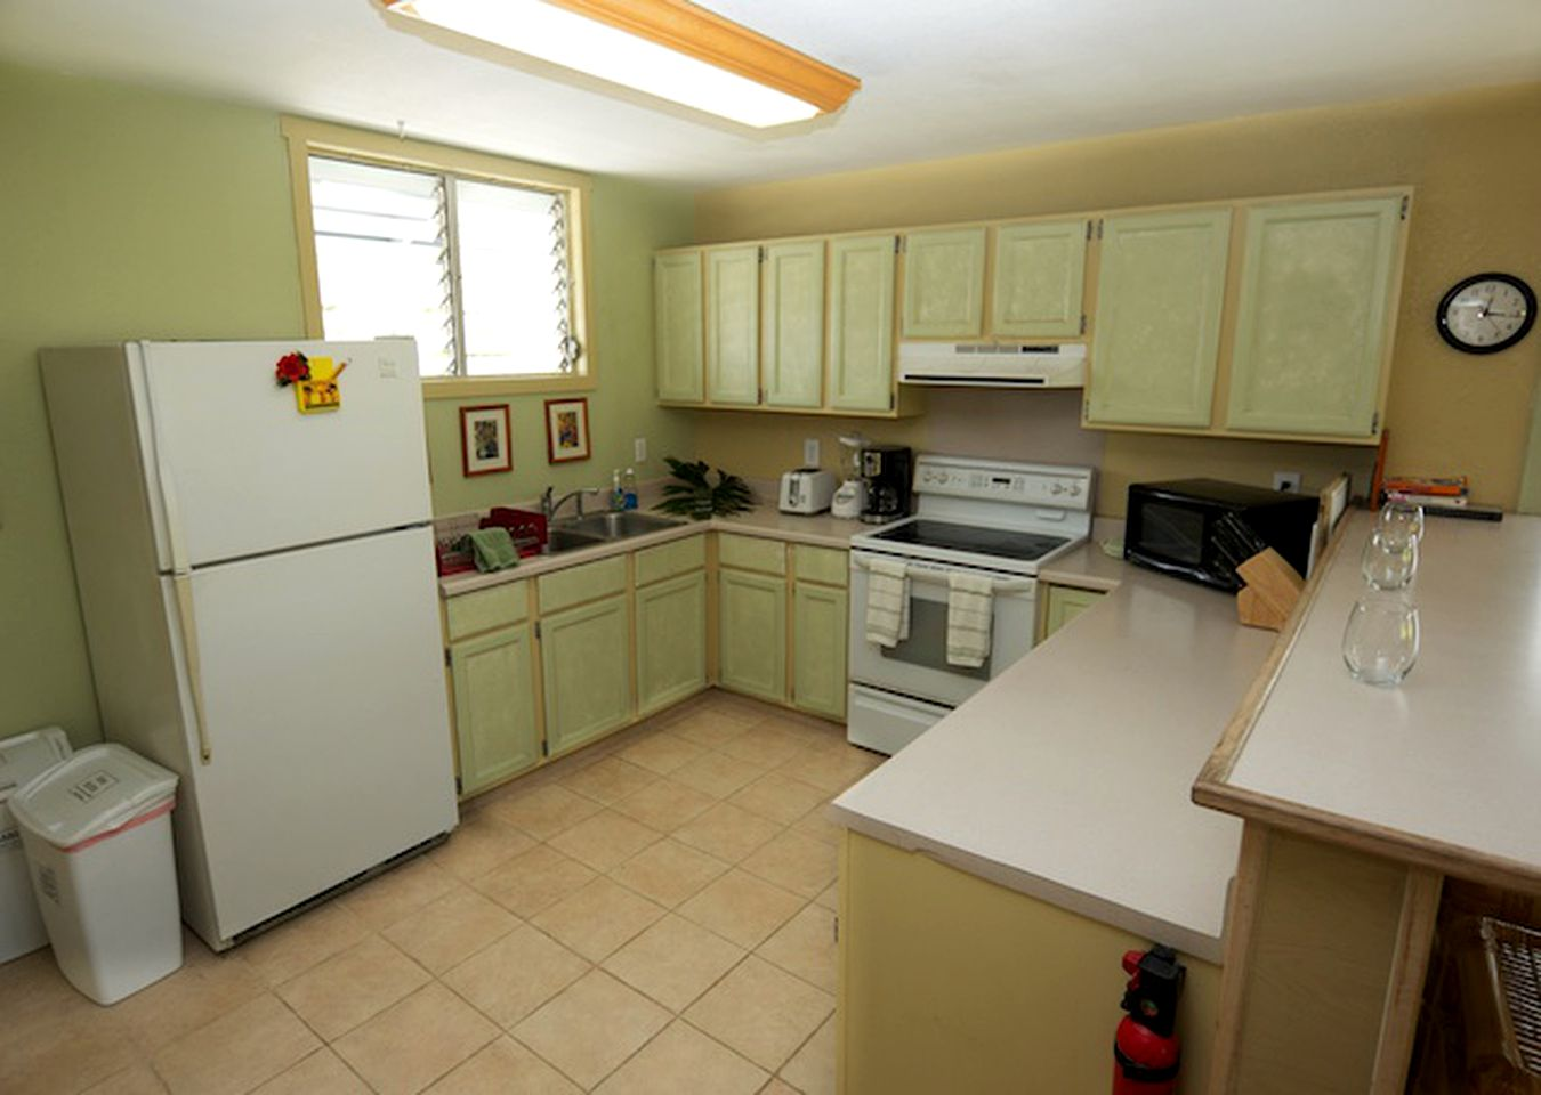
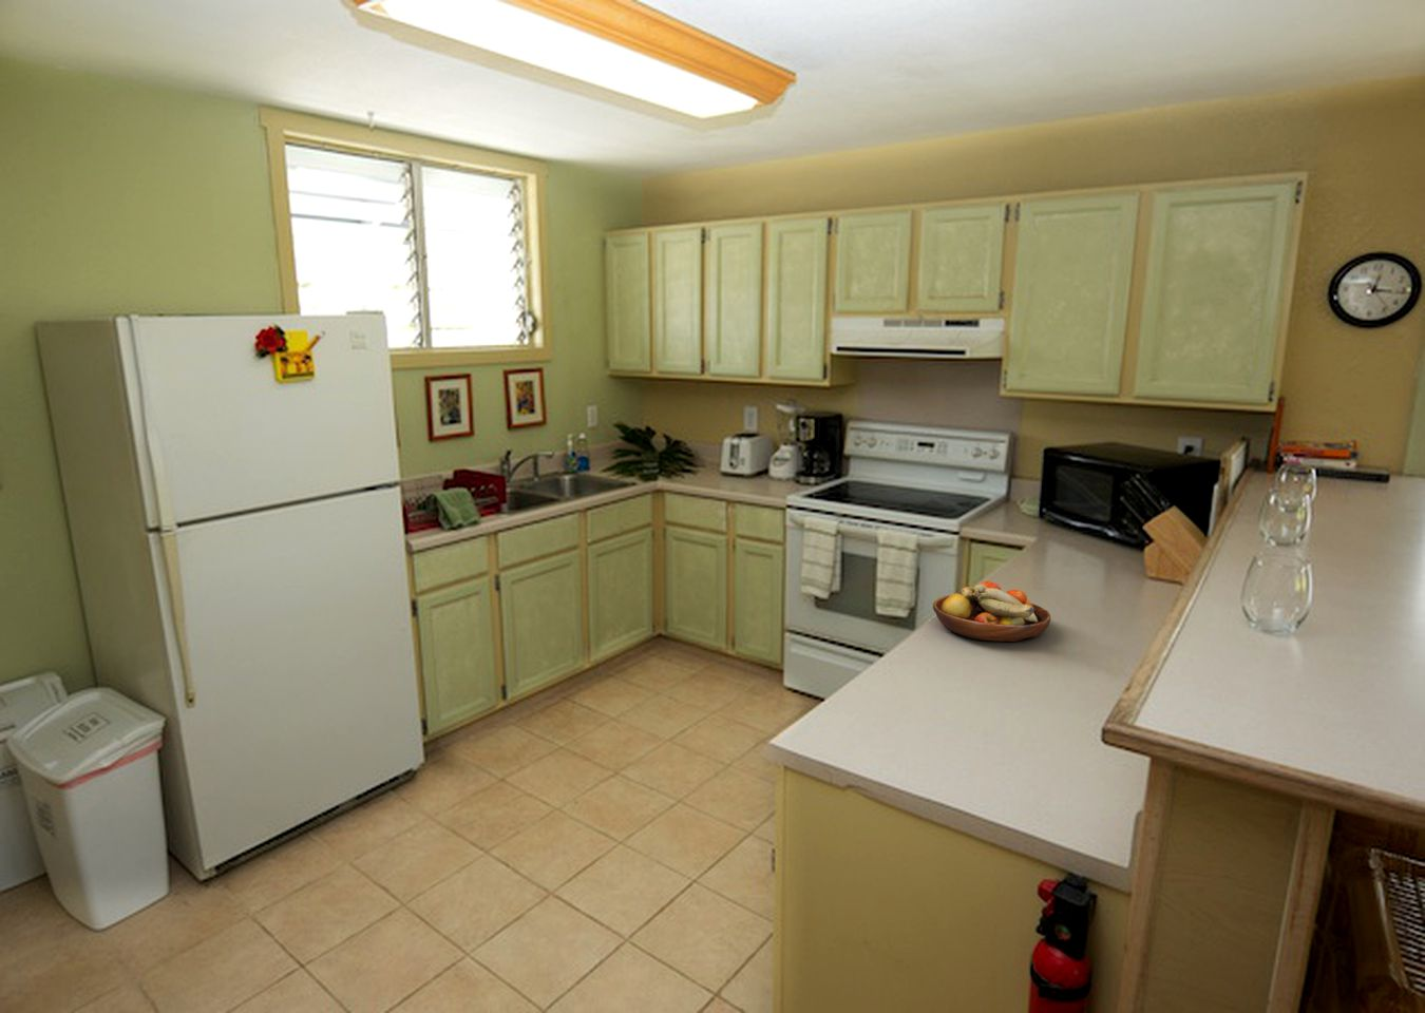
+ fruit bowl (992, 605)
